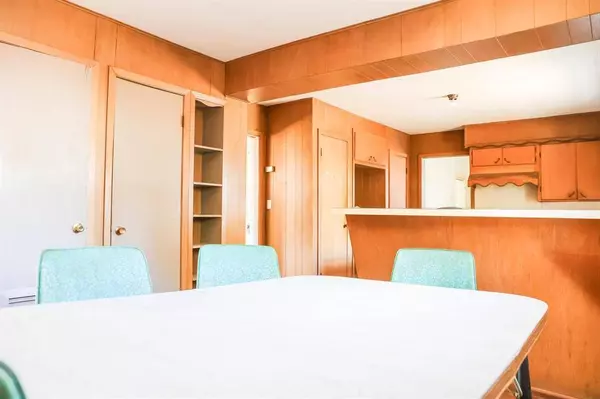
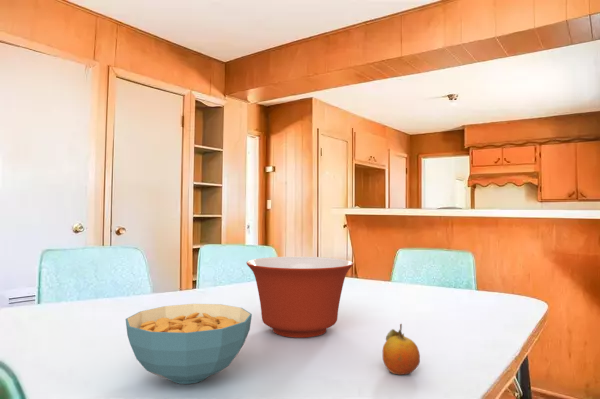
+ cereal bowl (190, 346)
+ fruit (397, 344)
+ mixing bowl (299, 295)
